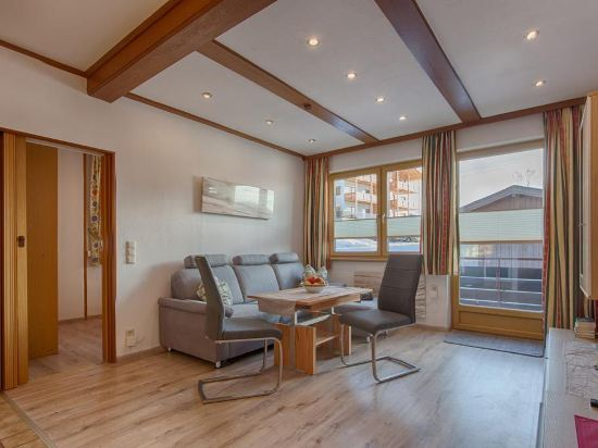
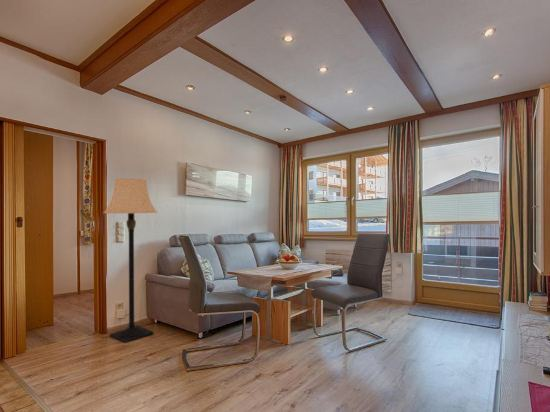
+ lamp (131, 257)
